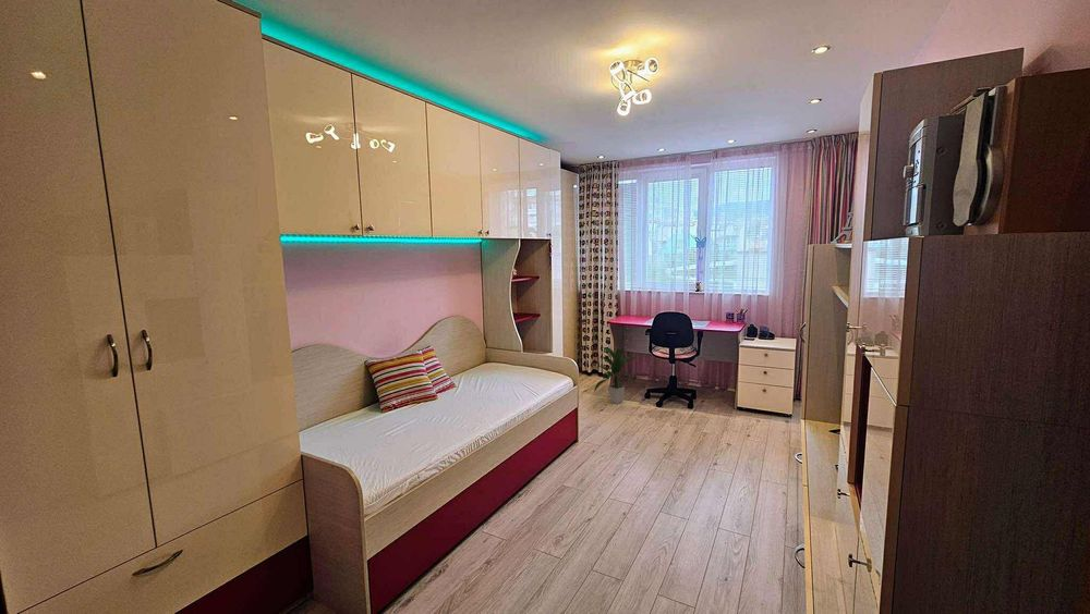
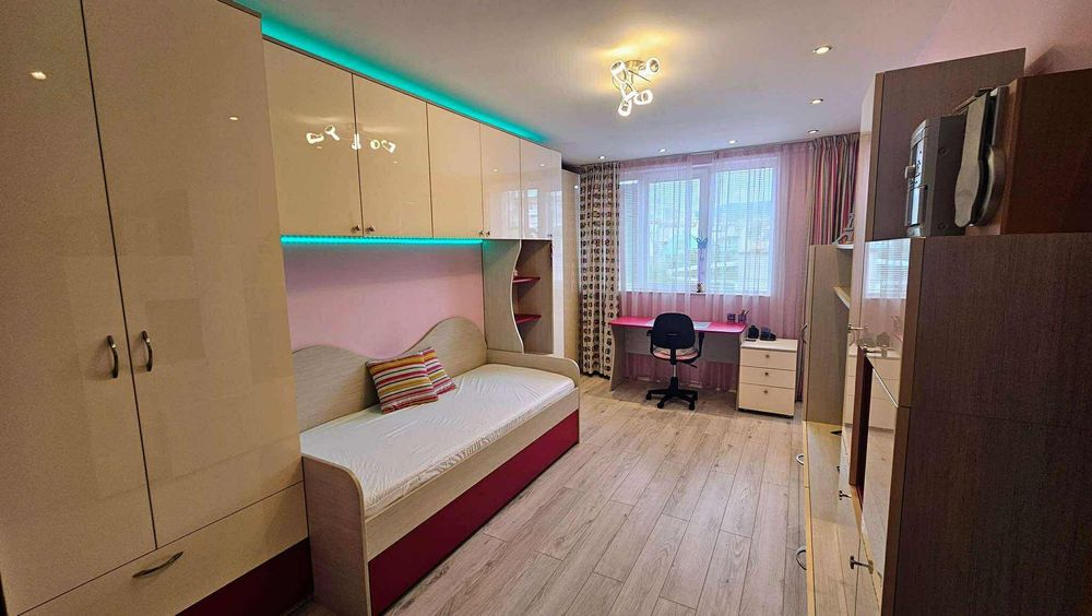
- indoor plant (614, 372)
